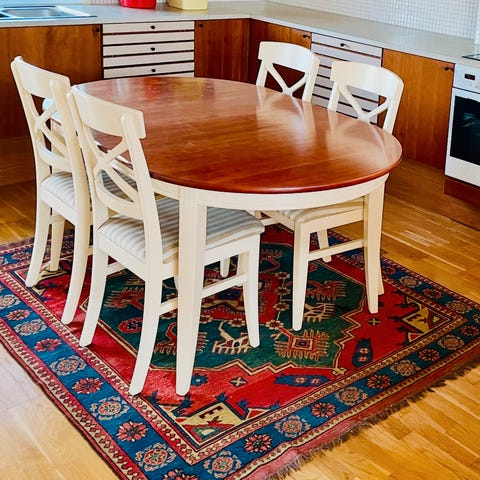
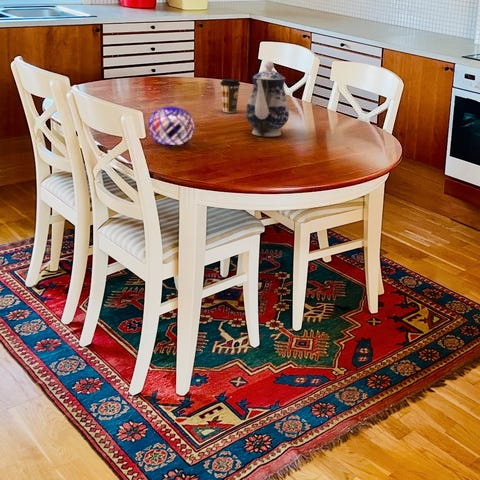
+ teapot (268, 98)
+ decorative orb (171, 125)
+ coffee cup (229, 95)
